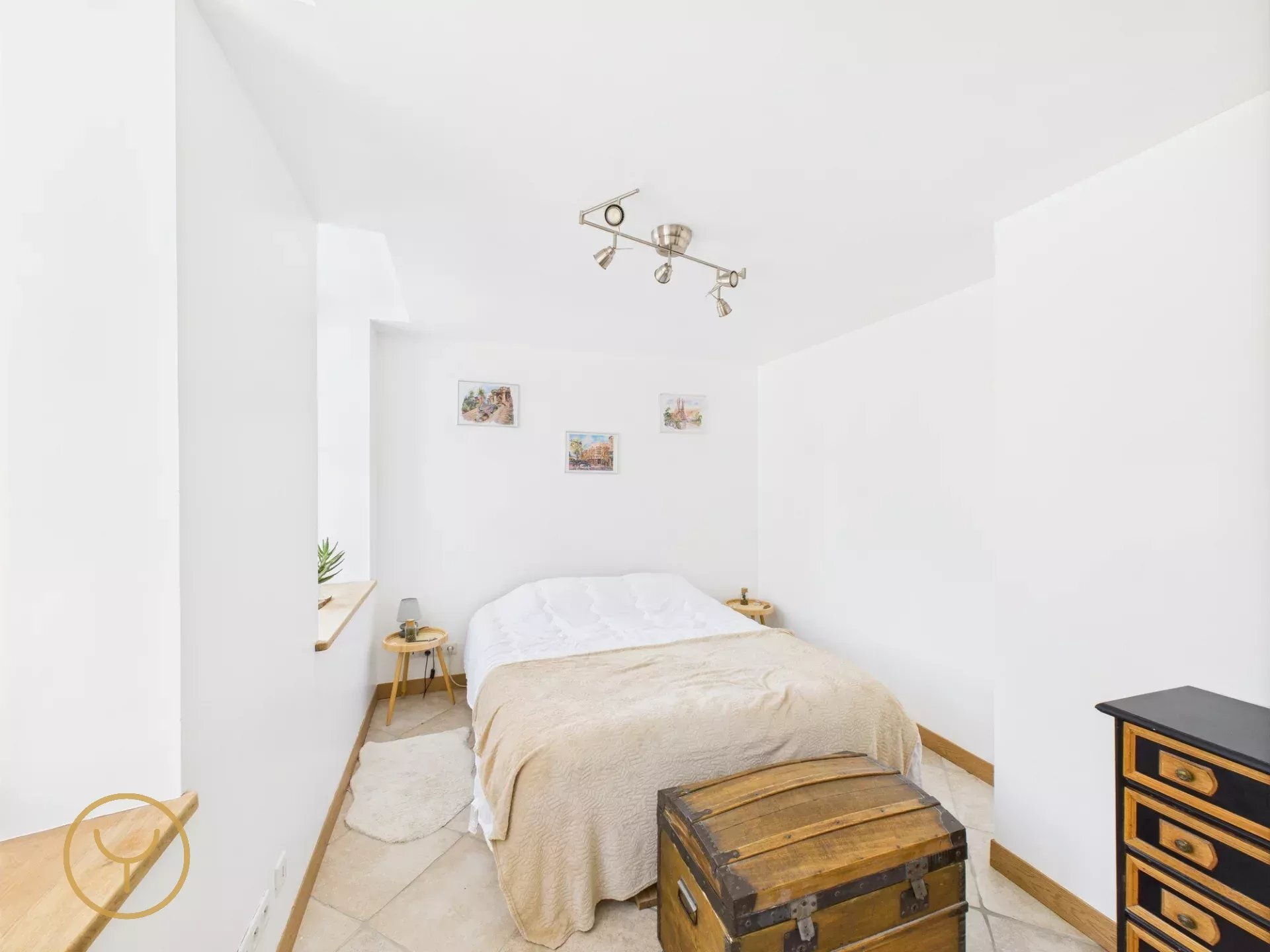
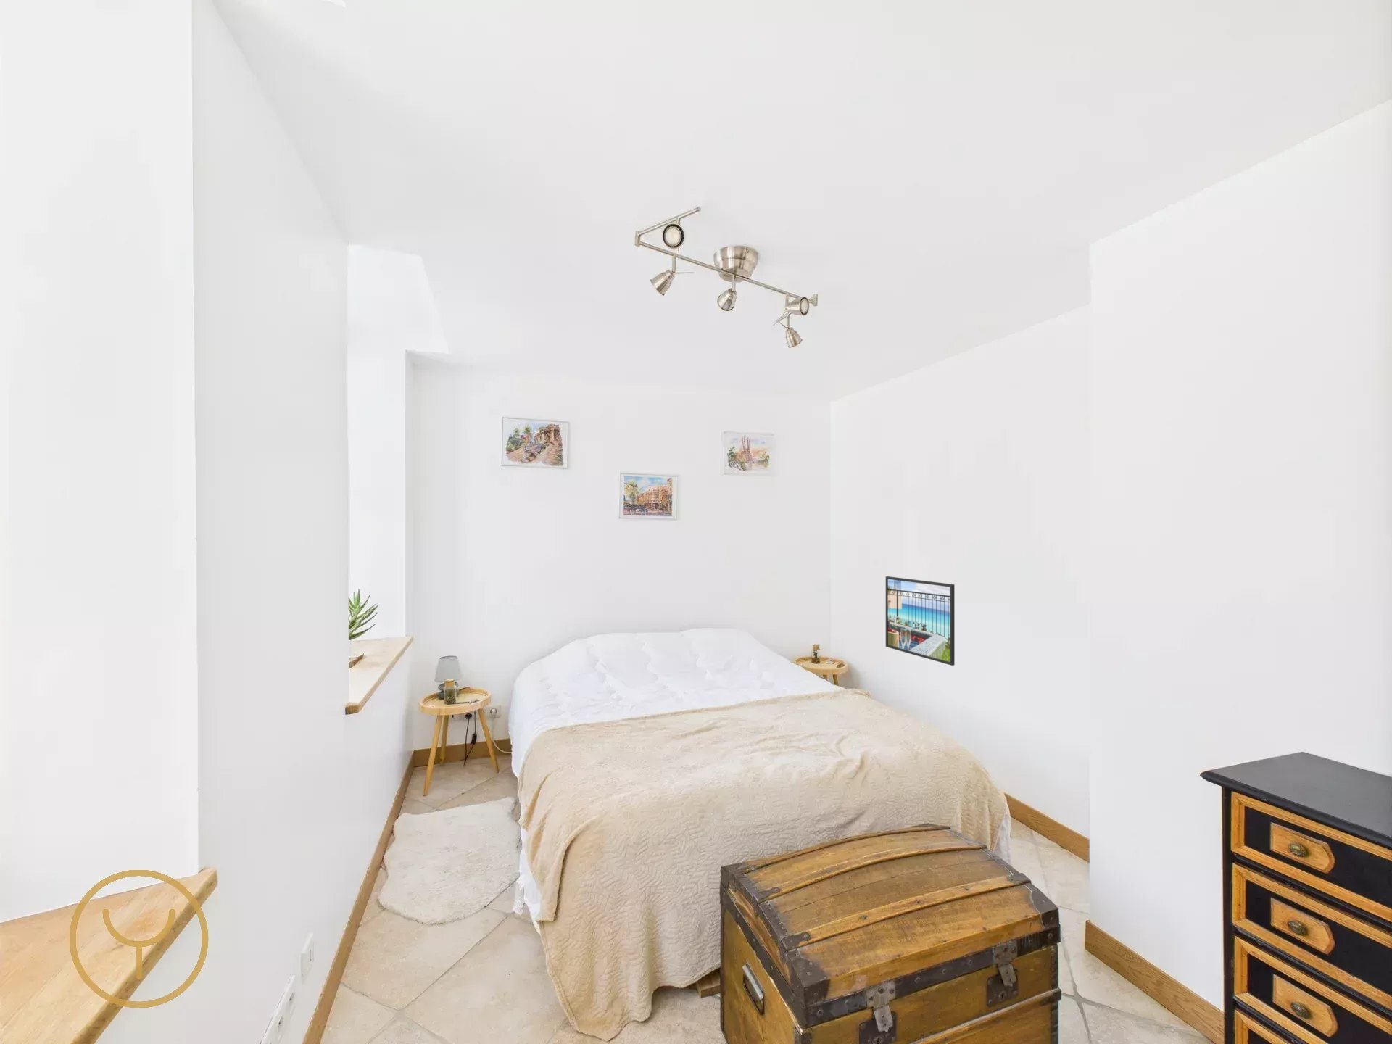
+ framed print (917, 617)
